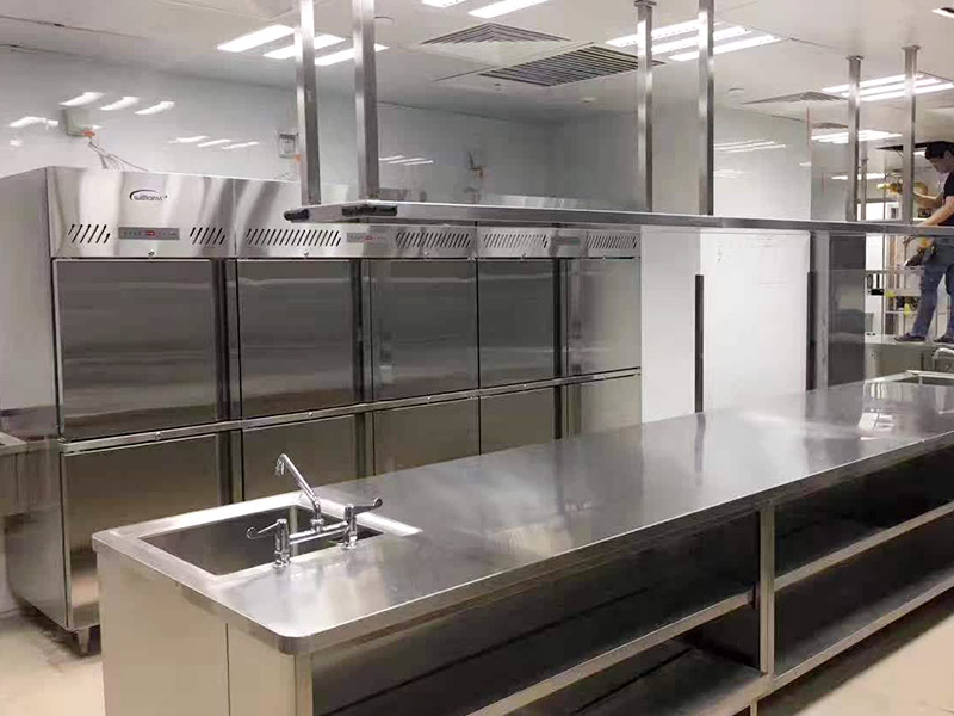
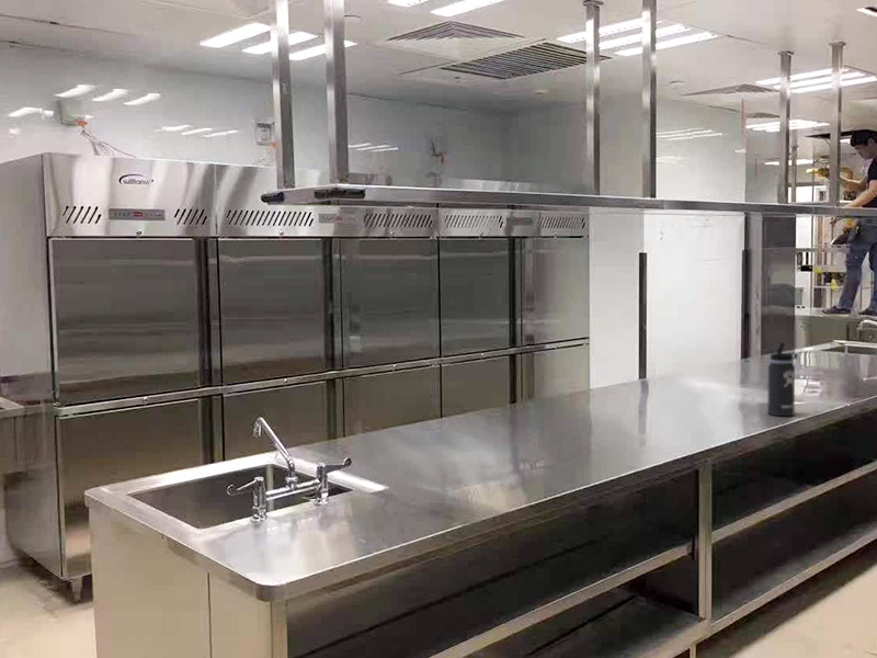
+ thermos bottle (783, 377)
